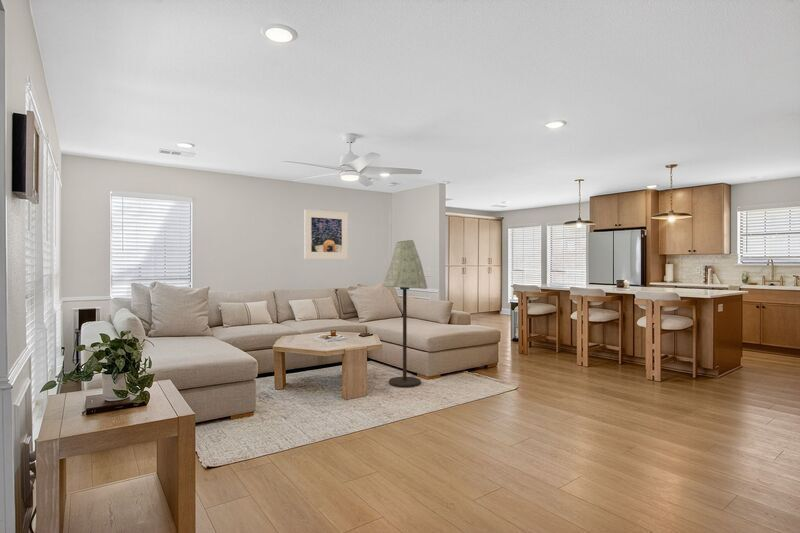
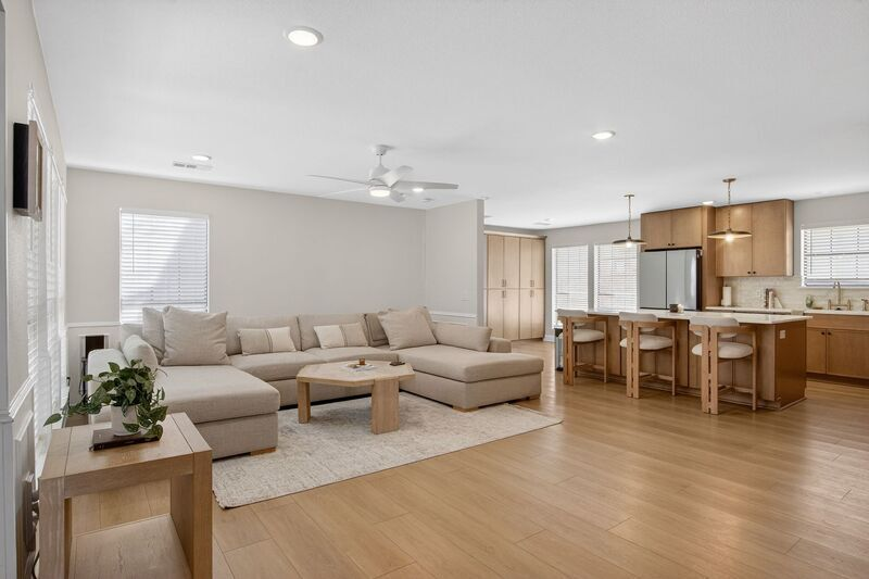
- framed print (326, 235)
- floor lamp (404, 311)
